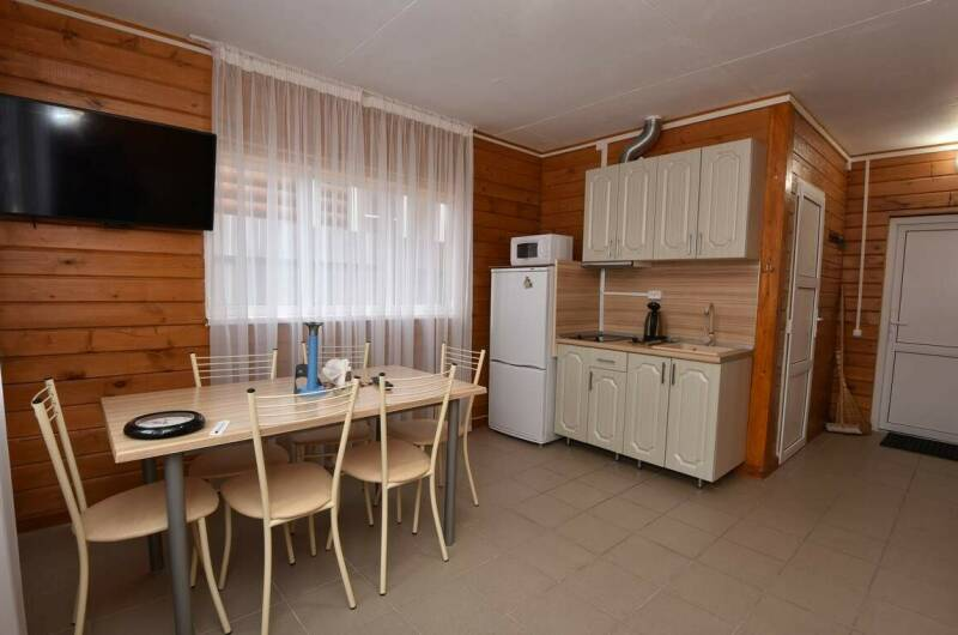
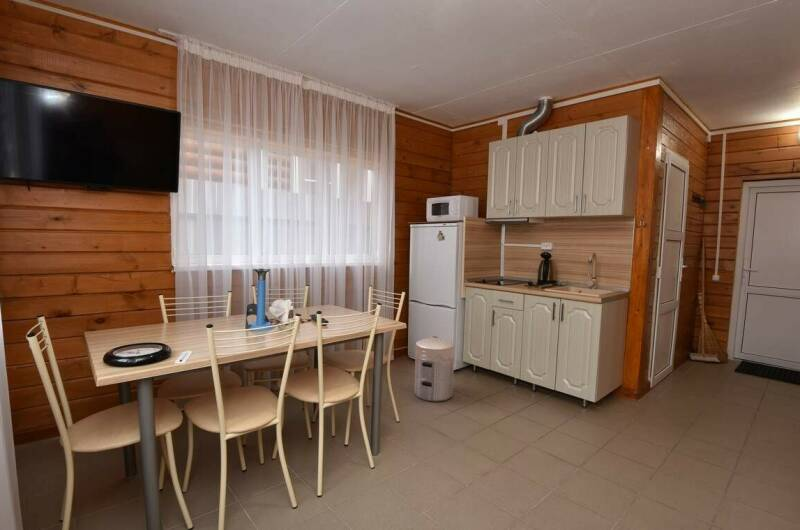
+ waste bin (434, 365)
